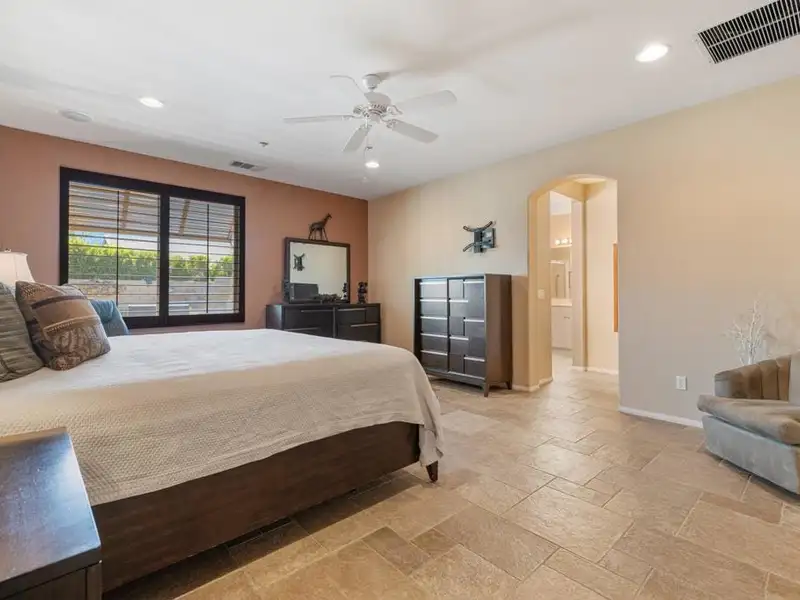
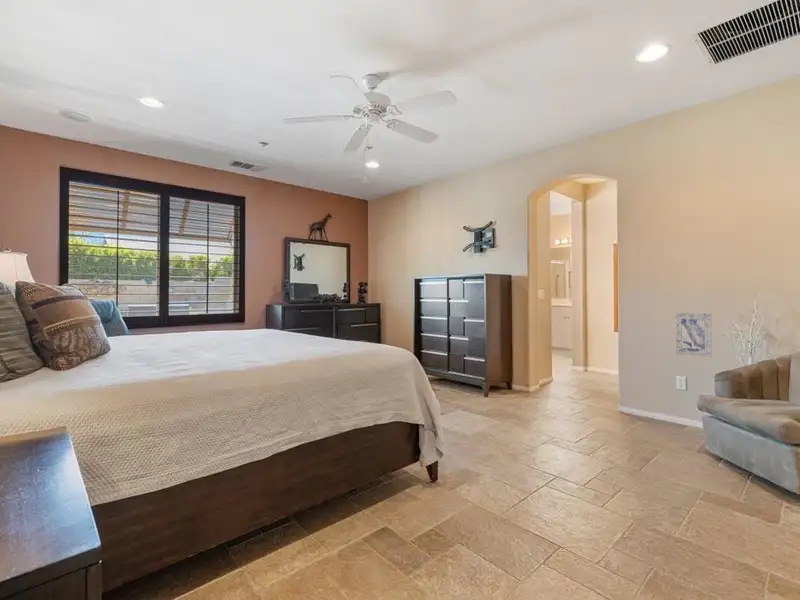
+ wall art (693, 334)
